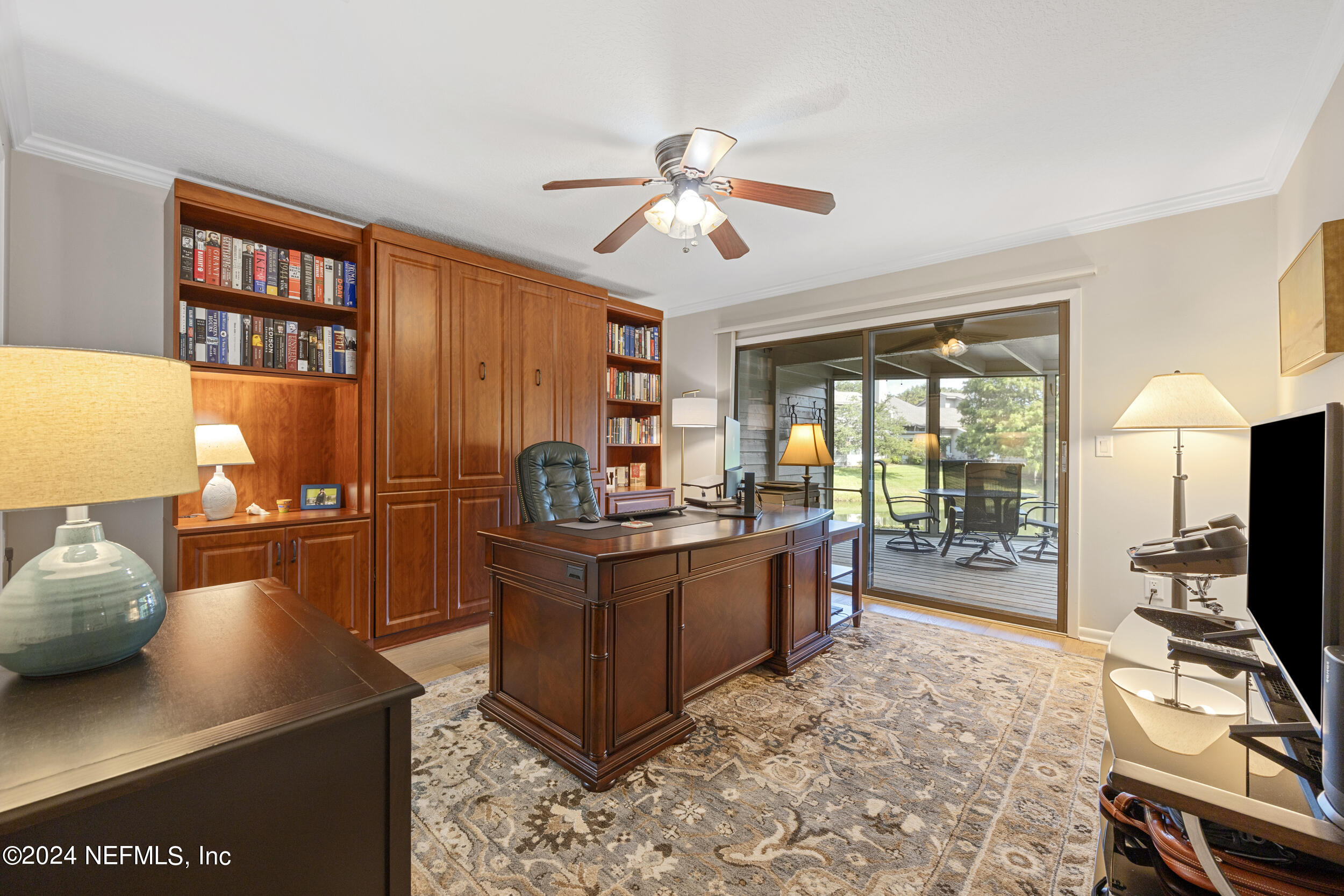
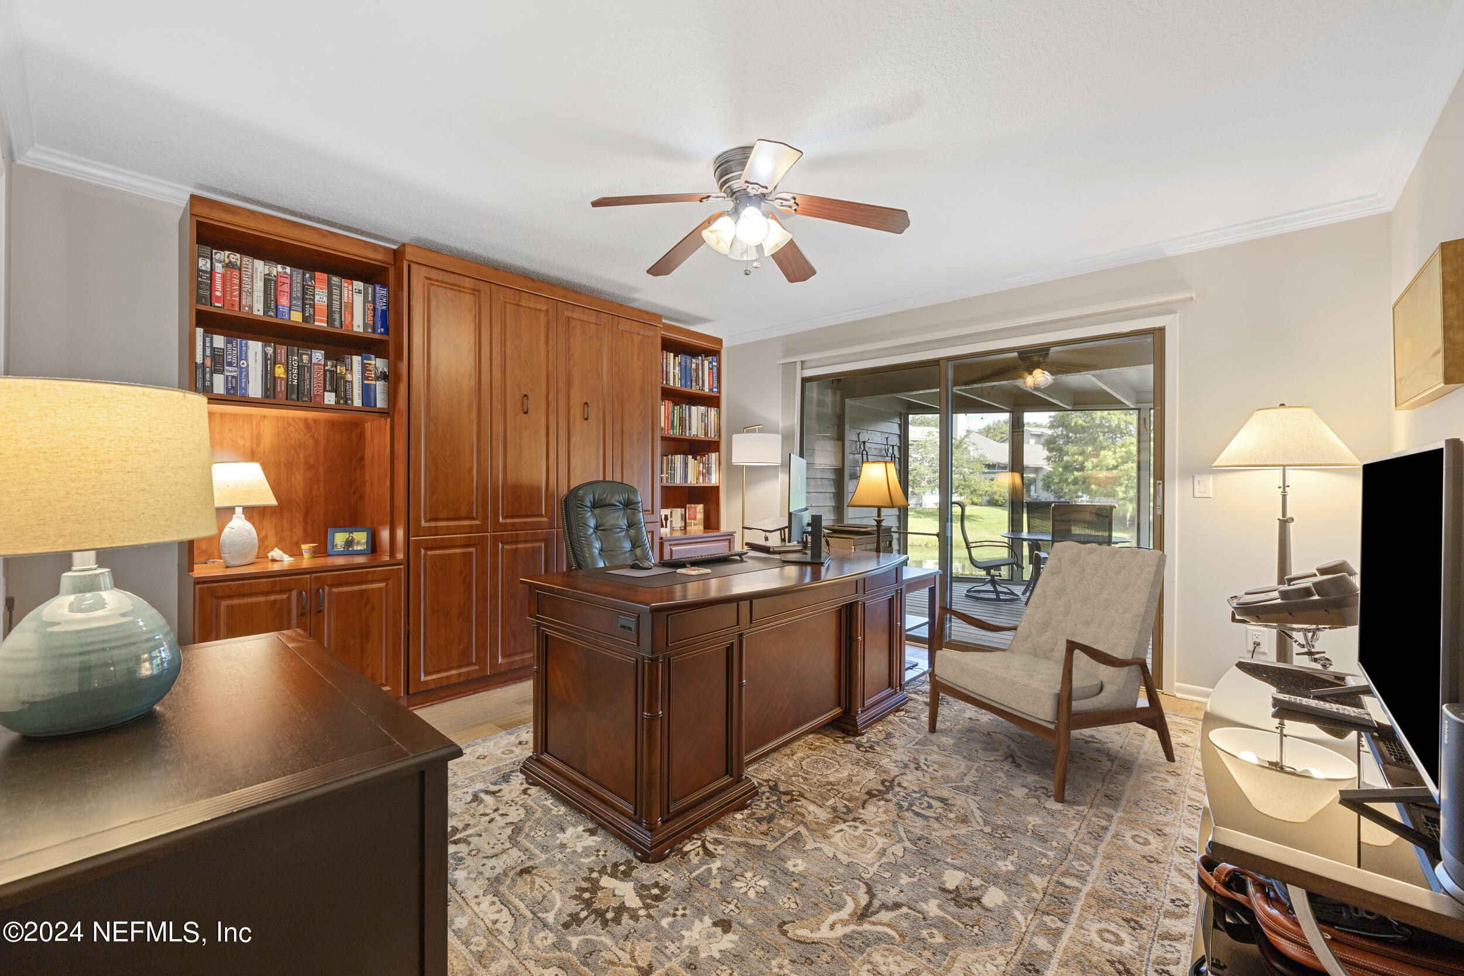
+ armchair (1054, 646)
